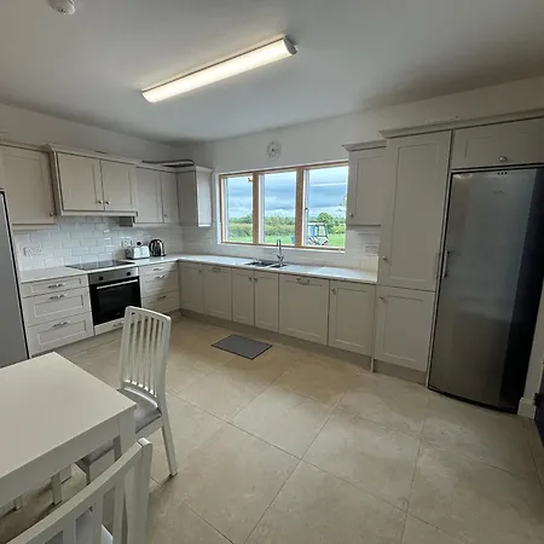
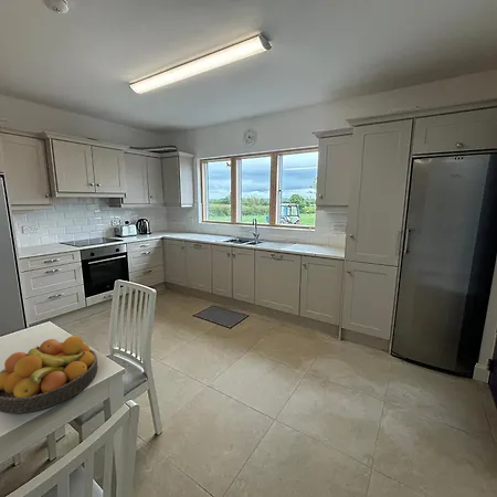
+ fruit bowl (46, 363)
